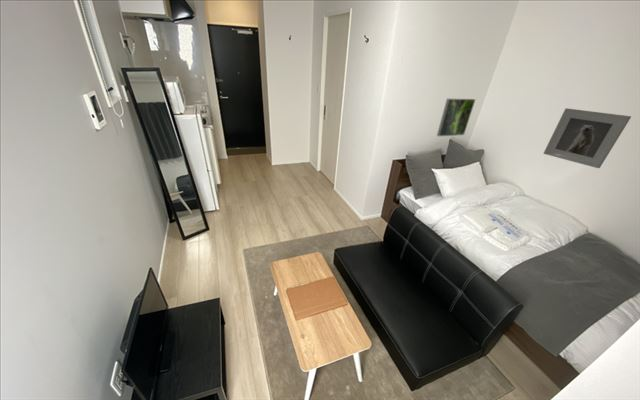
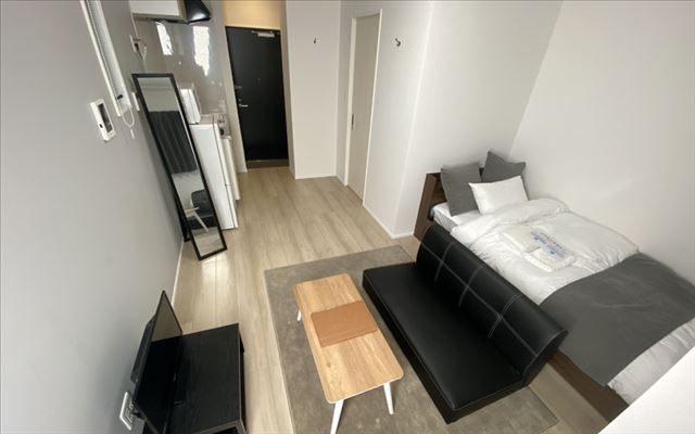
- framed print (582, 137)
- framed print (455, 117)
